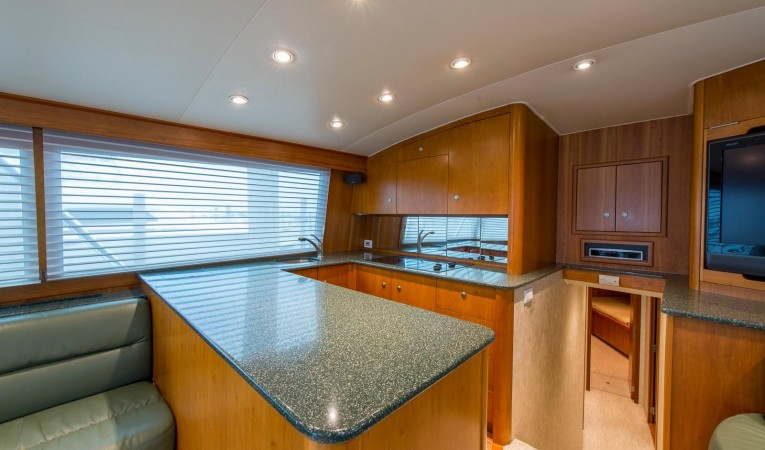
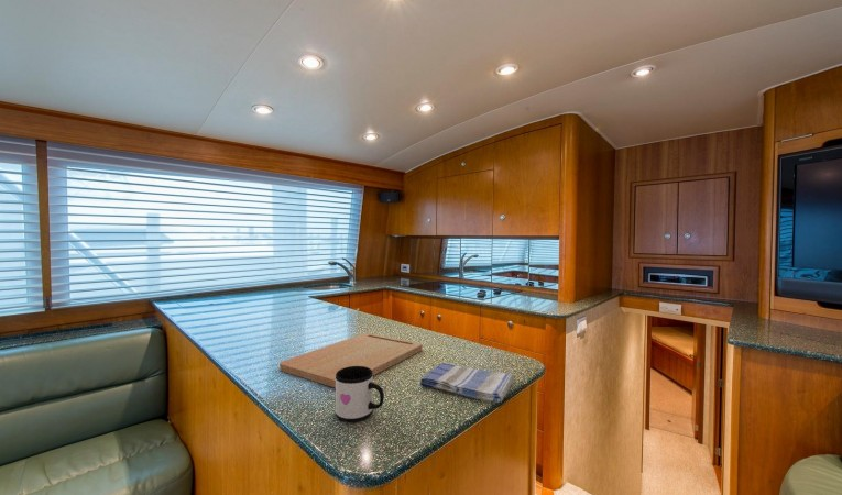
+ cutting board (357, 355)
+ mug (360, 394)
+ dish towel (468, 378)
